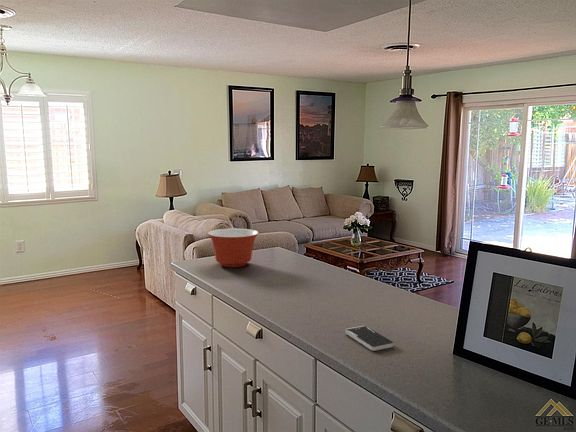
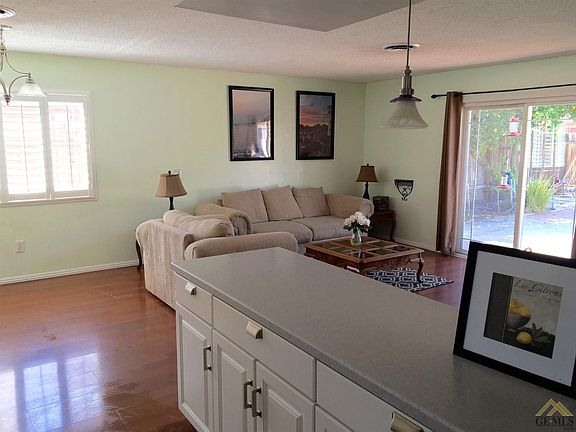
- mixing bowl (233, 248)
- smartphone (368, 337)
